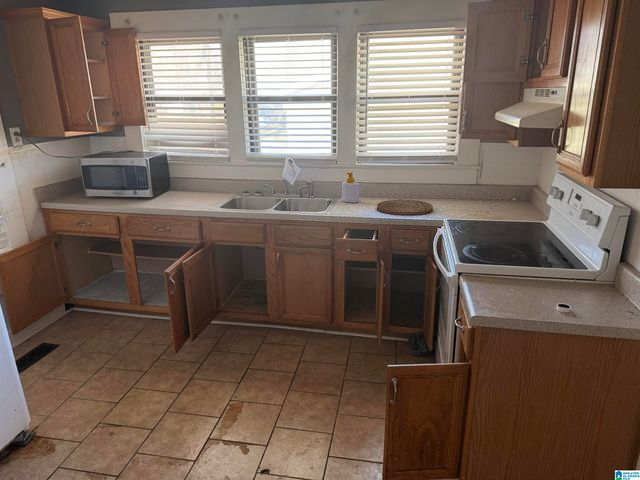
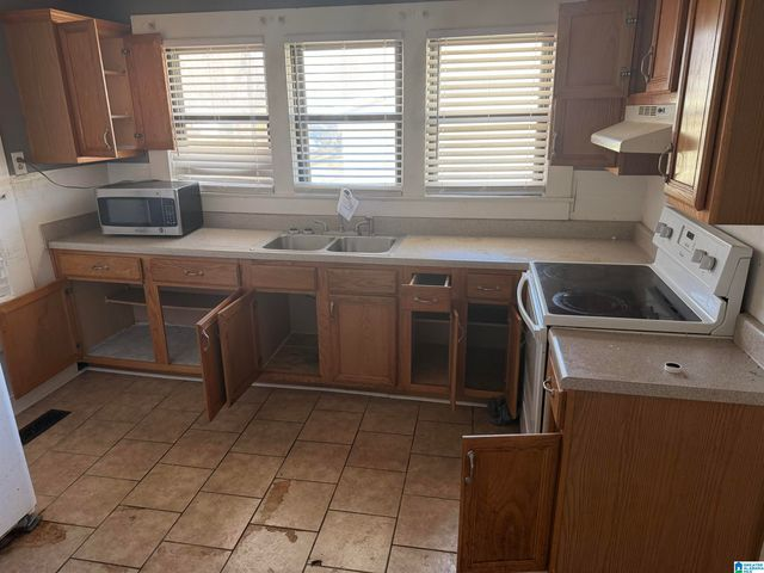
- cutting board (404, 207)
- soap bottle (350, 187)
